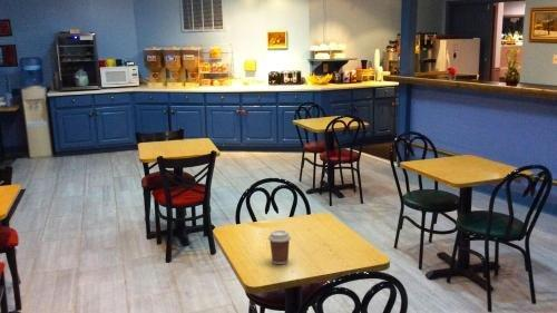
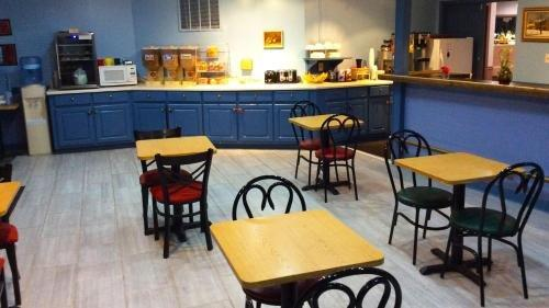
- coffee cup (280, 246)
